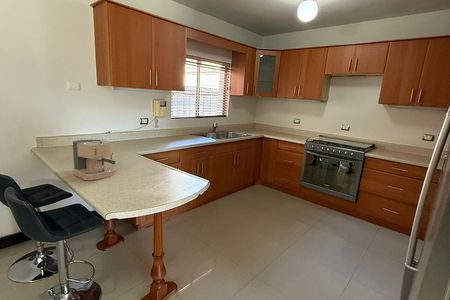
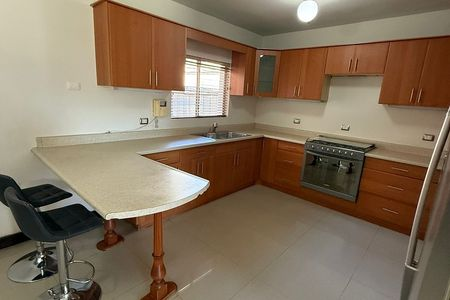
- coffee maker (96, 158)
